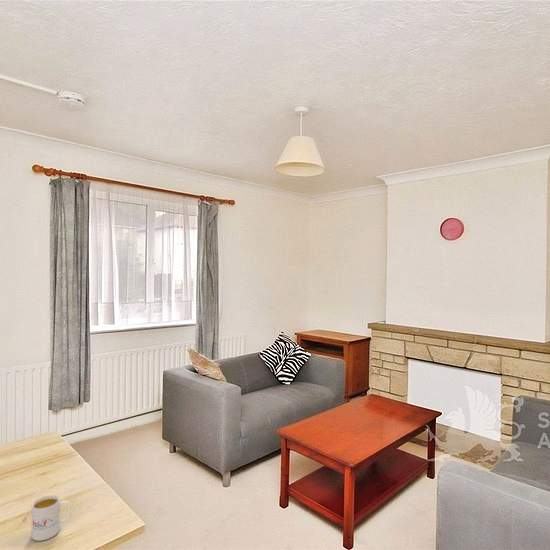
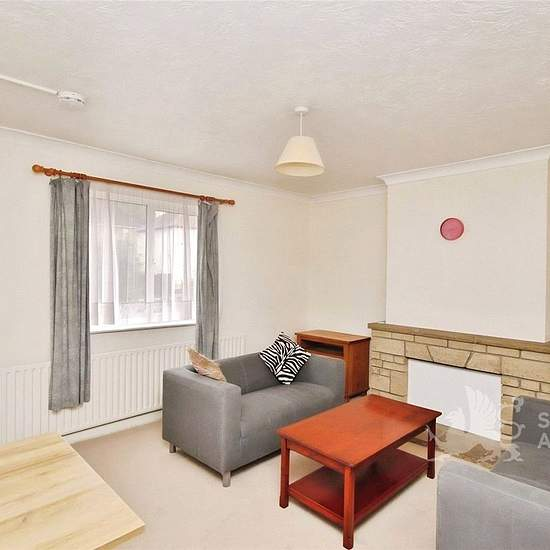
- mug (51, 515)
